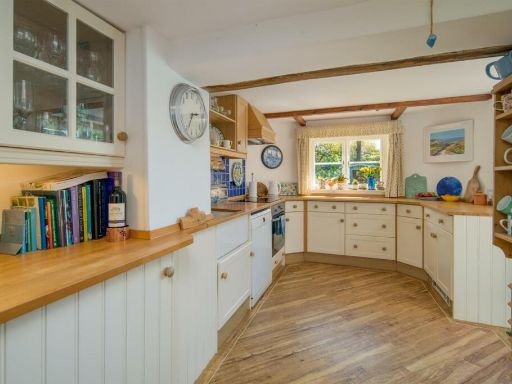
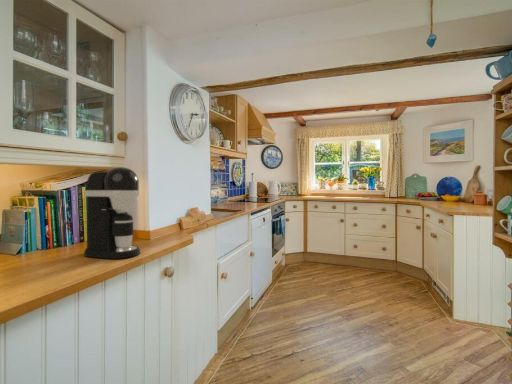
+ coffee maker (112, 210)
